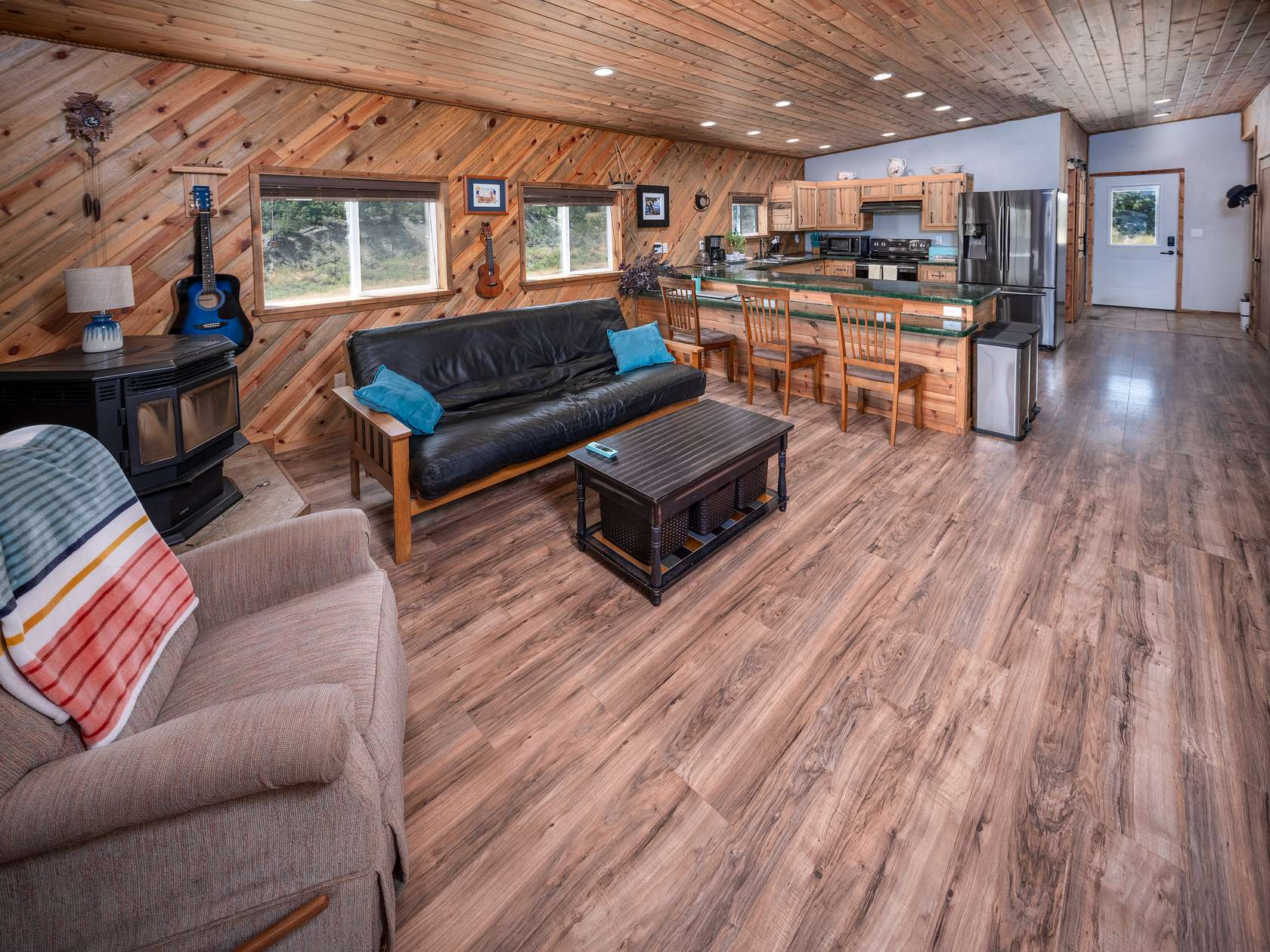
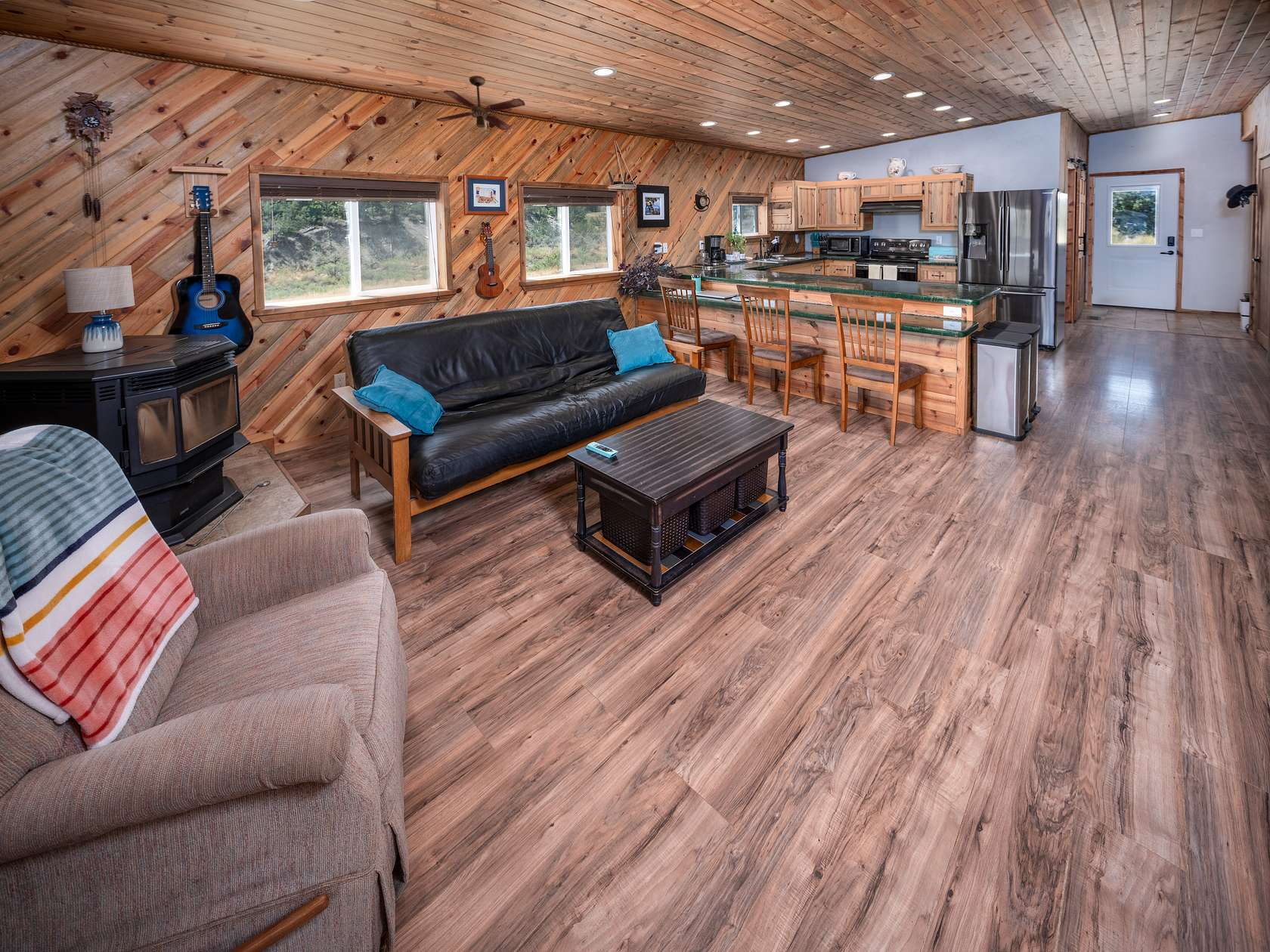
+ ceiling fan (479, 103)
